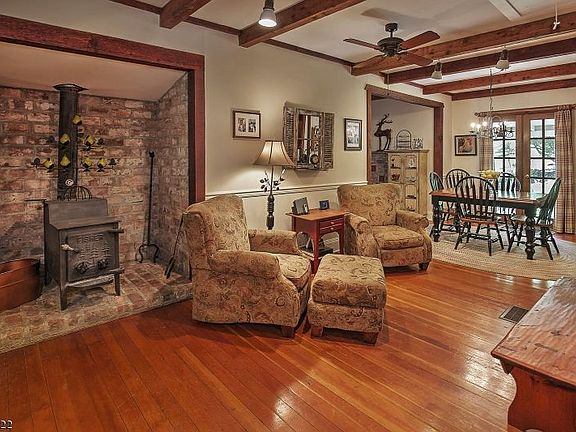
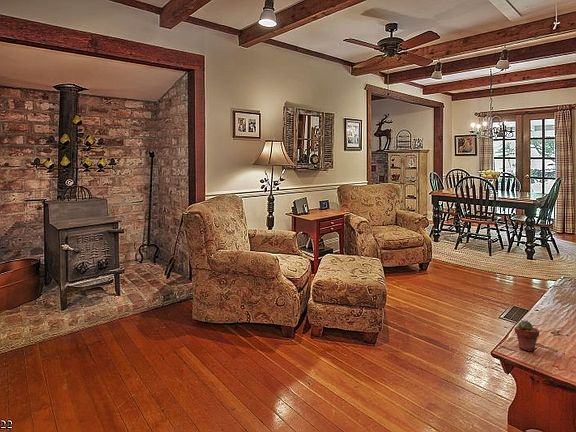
+ potted succulent (526, 334)
